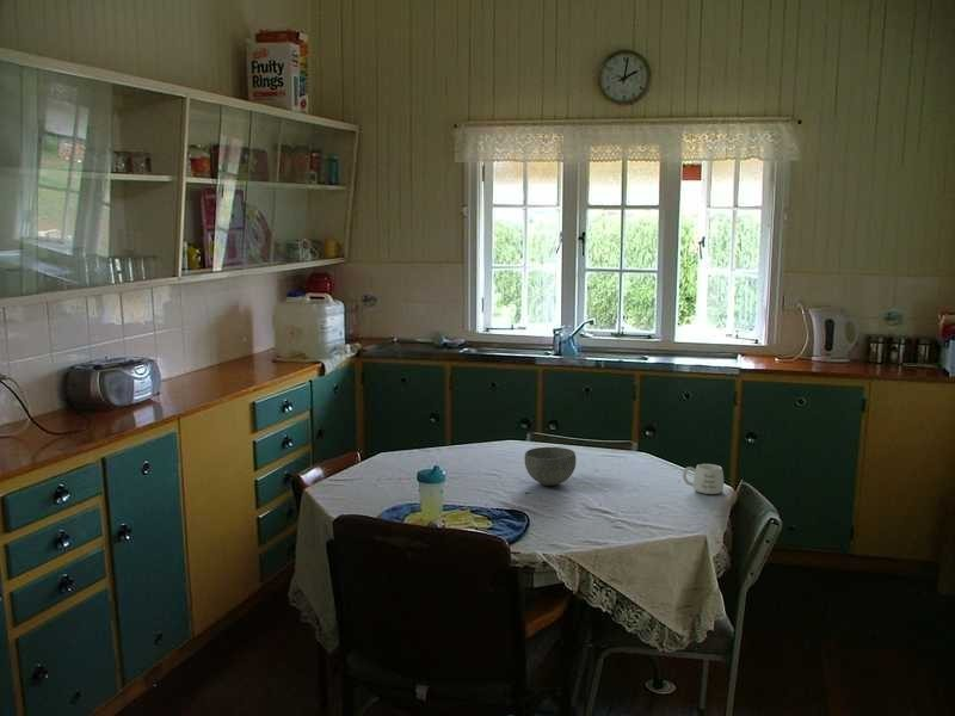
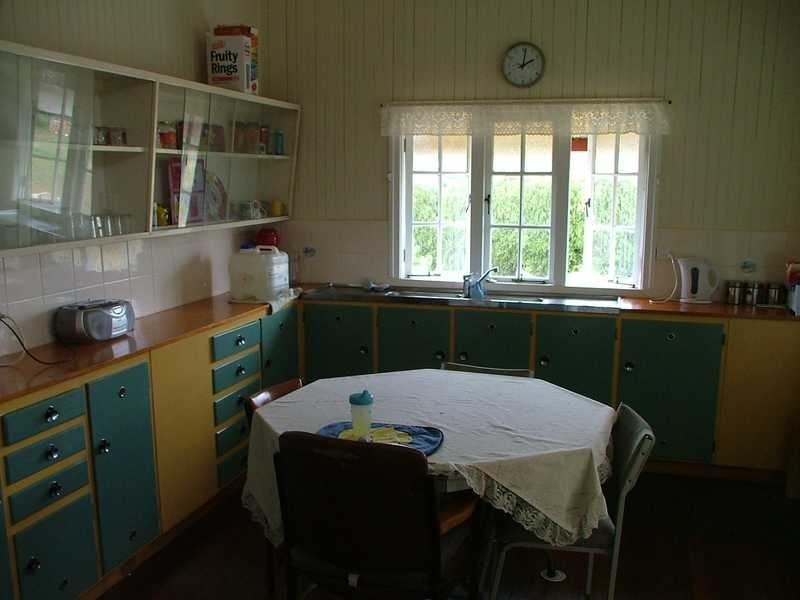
- mug (702, 477)
- bowl (549, 467)
